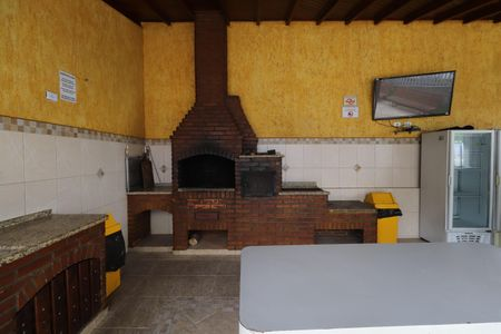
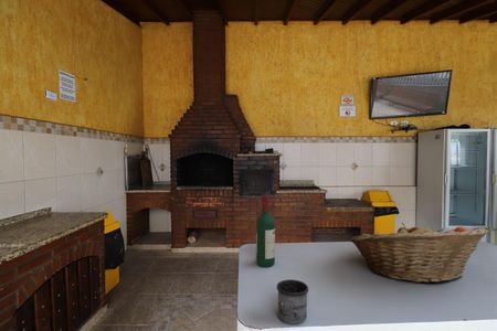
+ fruit basket (414, 245)
+ wine bottle (265, 229)
+ mug (289, 299)
